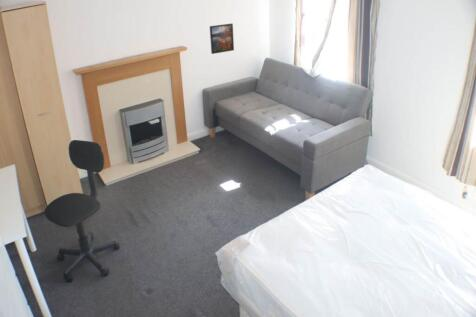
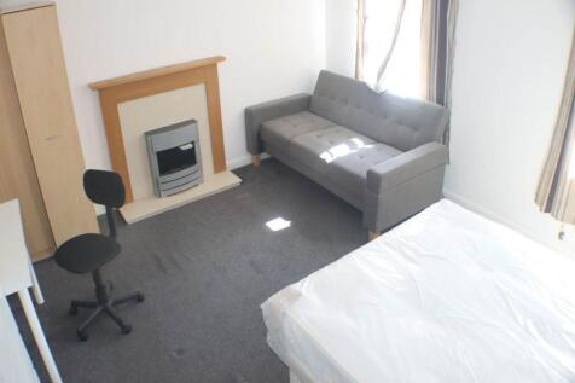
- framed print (222, 38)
